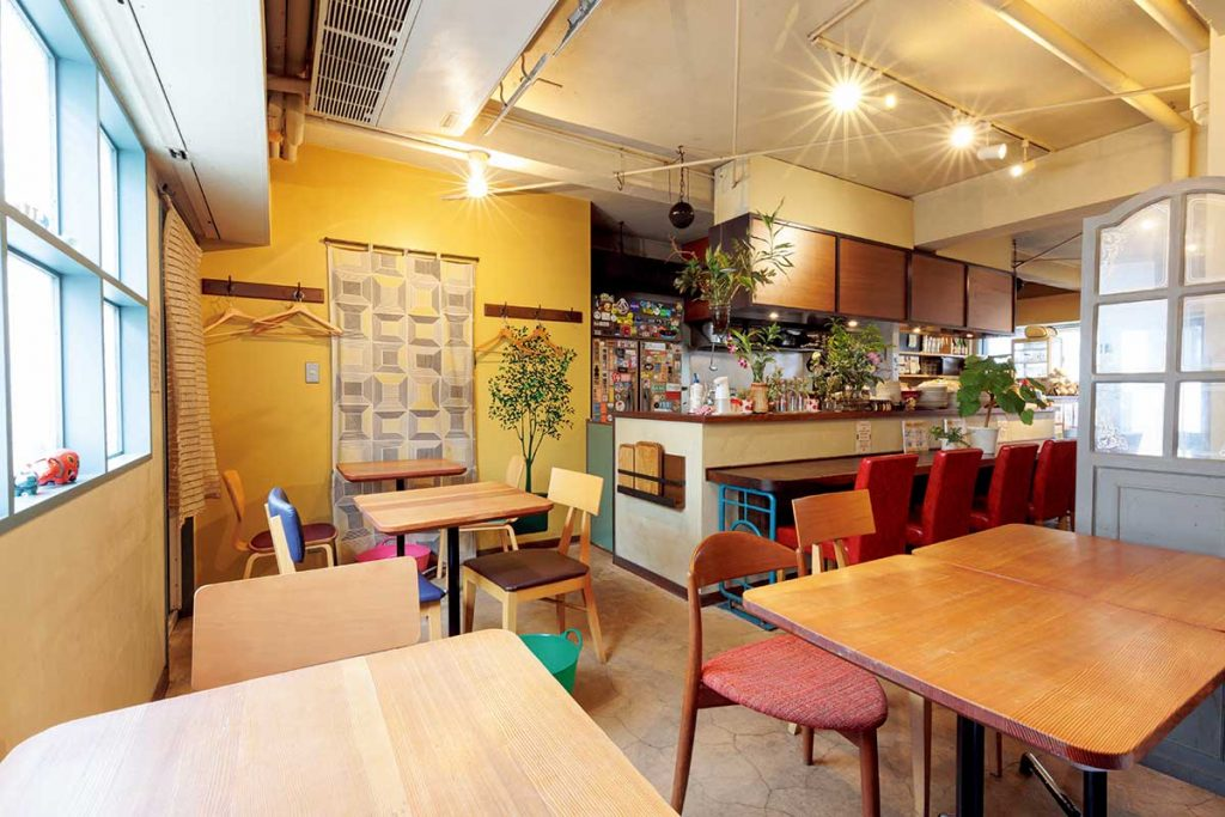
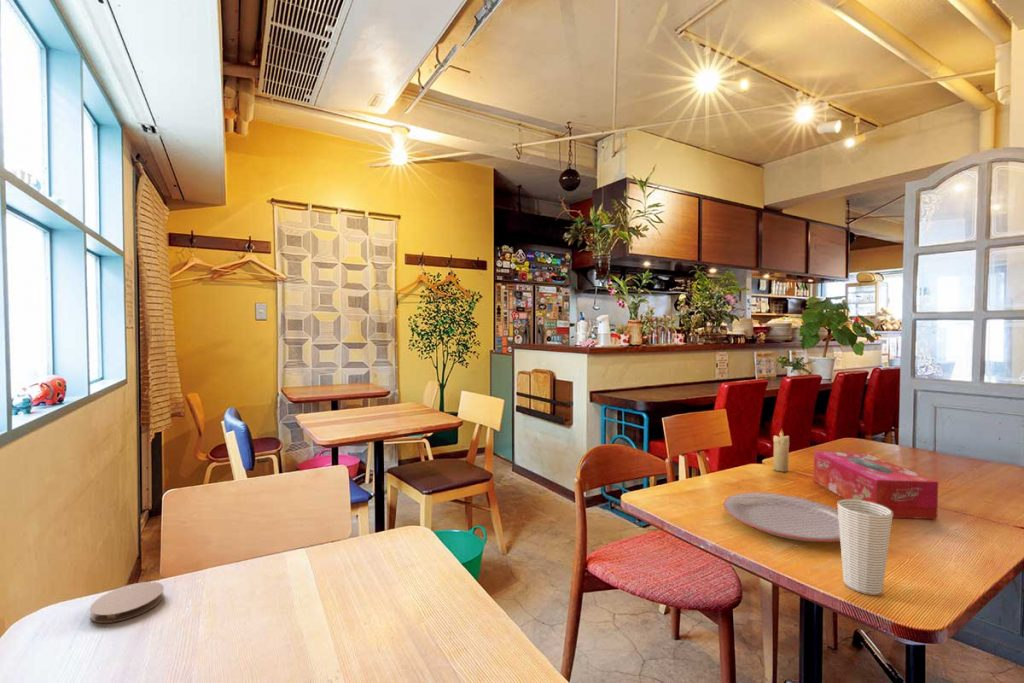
+ candle (780, 449)
+ plate (787, 517)
+ tissue box (868, 481)
+ coaster (128, 601)
+ cup (863, 546)
